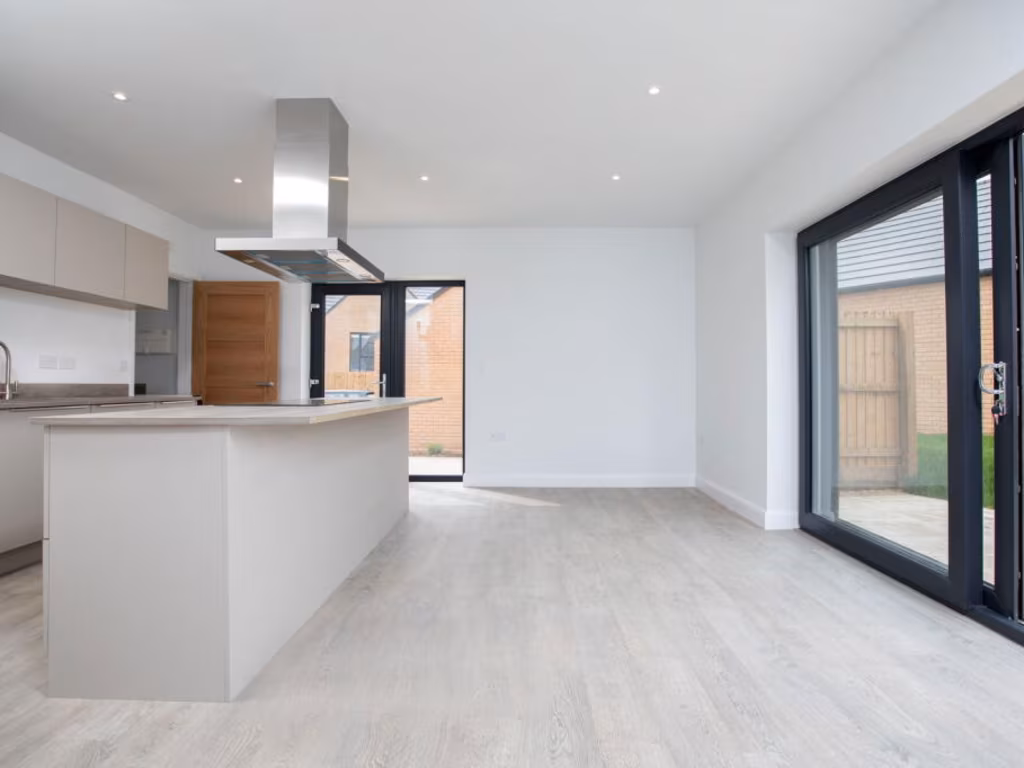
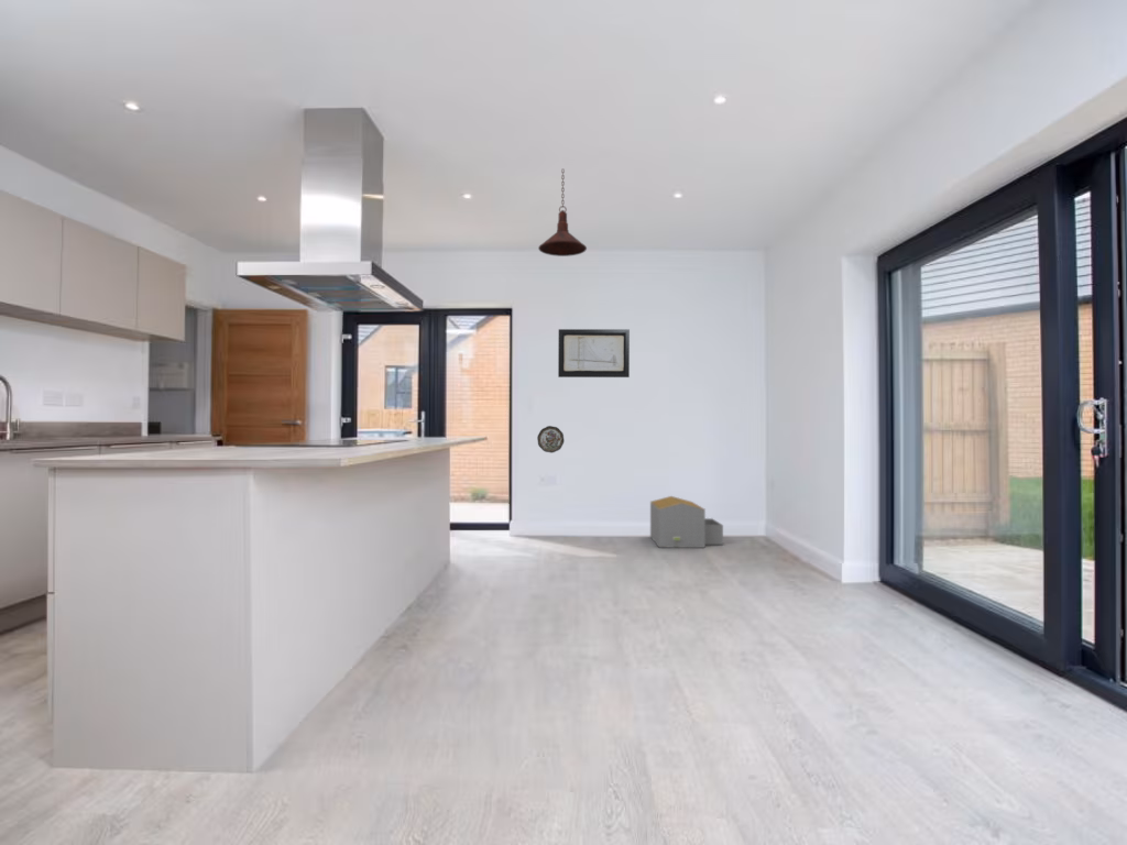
+ wall art (593, 353)
+ decorative plate (550, 439)
+ pendant light (562, 207)
+ architectural model (686, 520)
